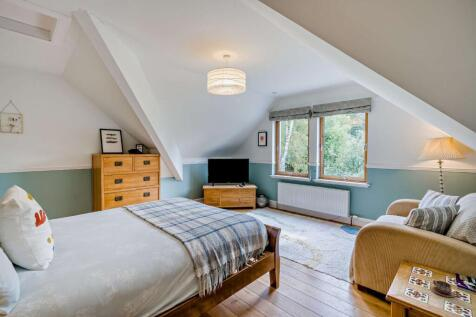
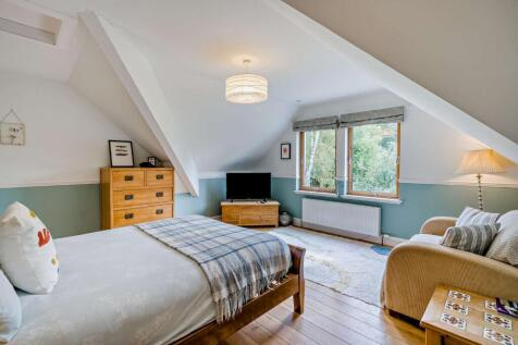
- cup (442, 287)
